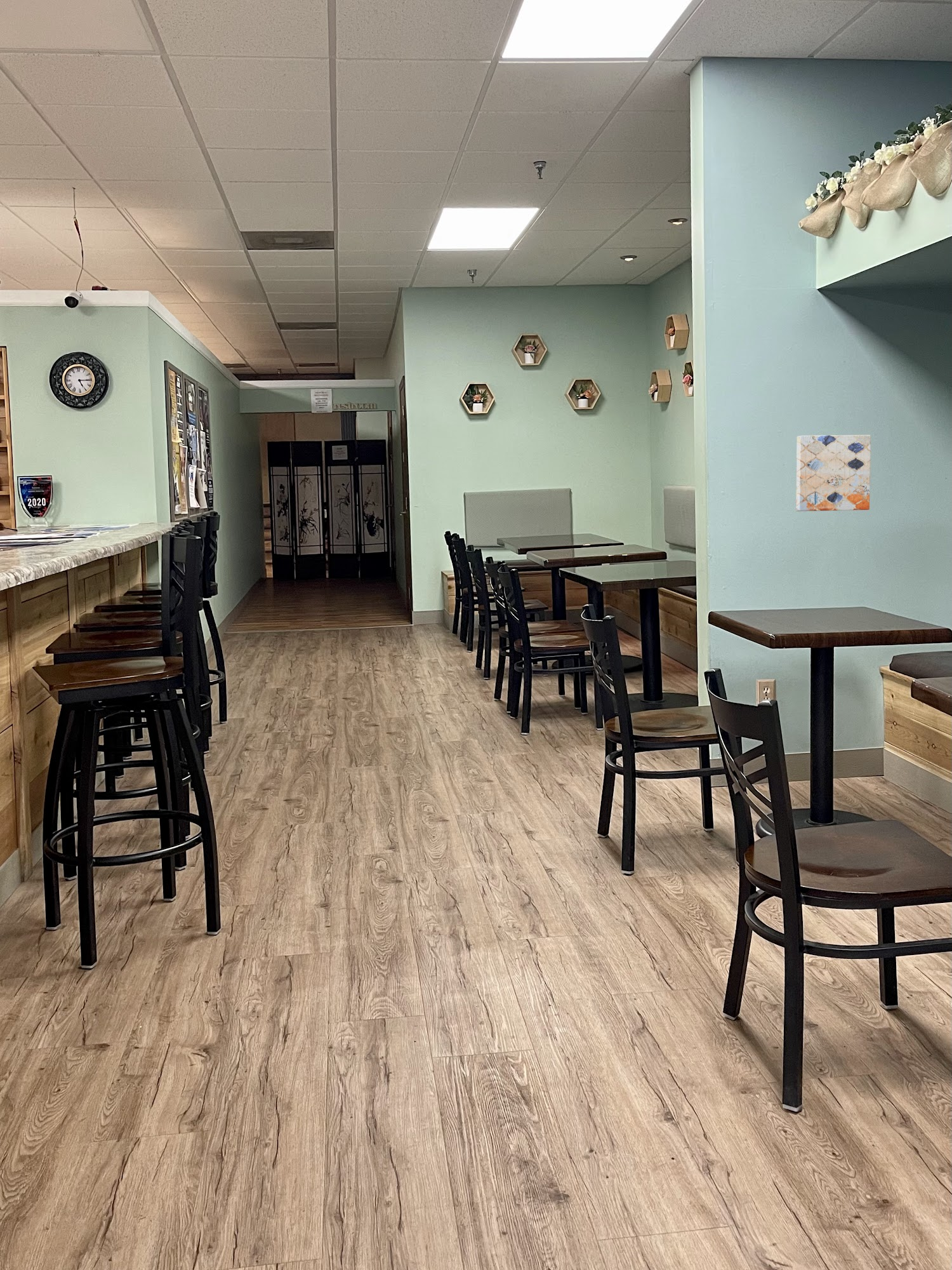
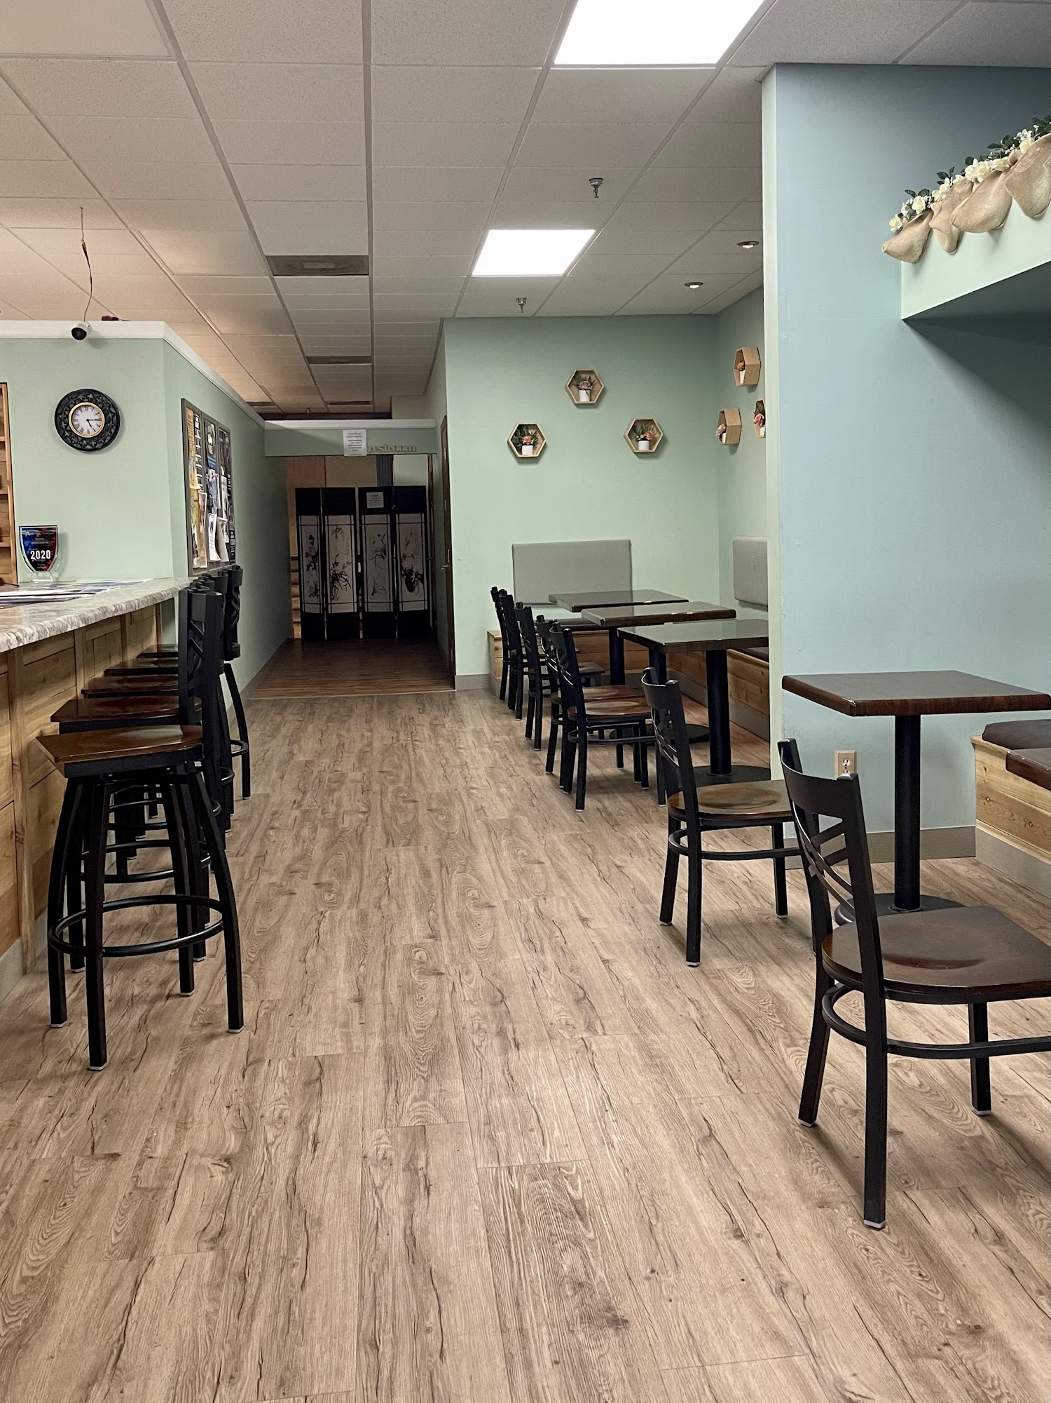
- wall art (833, 473)
